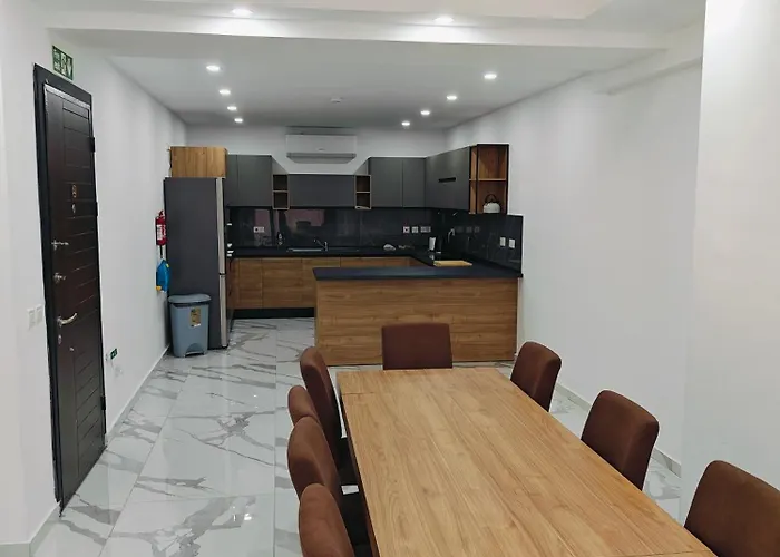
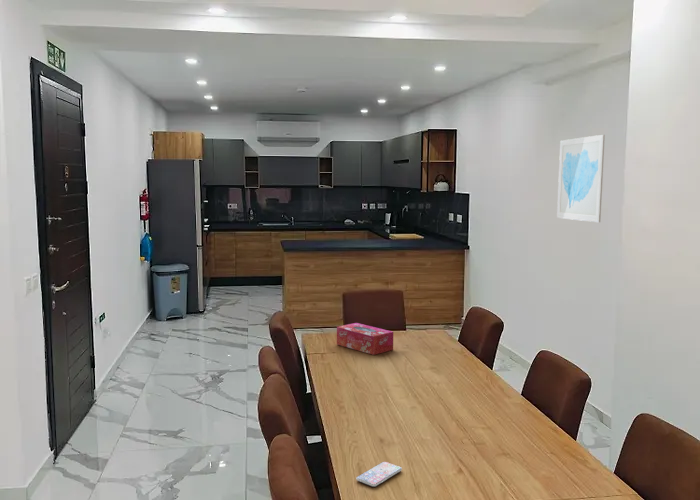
+ tissue box (364, 338)
+ smartphone (379, 474)
+ wall art (579, 179)
